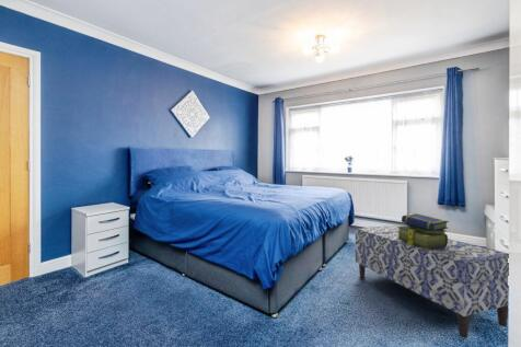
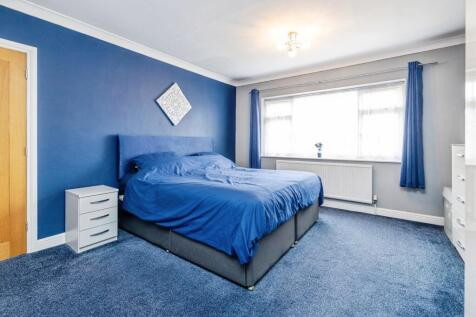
- stack of books (422, 230)
- bench (419, 268)
